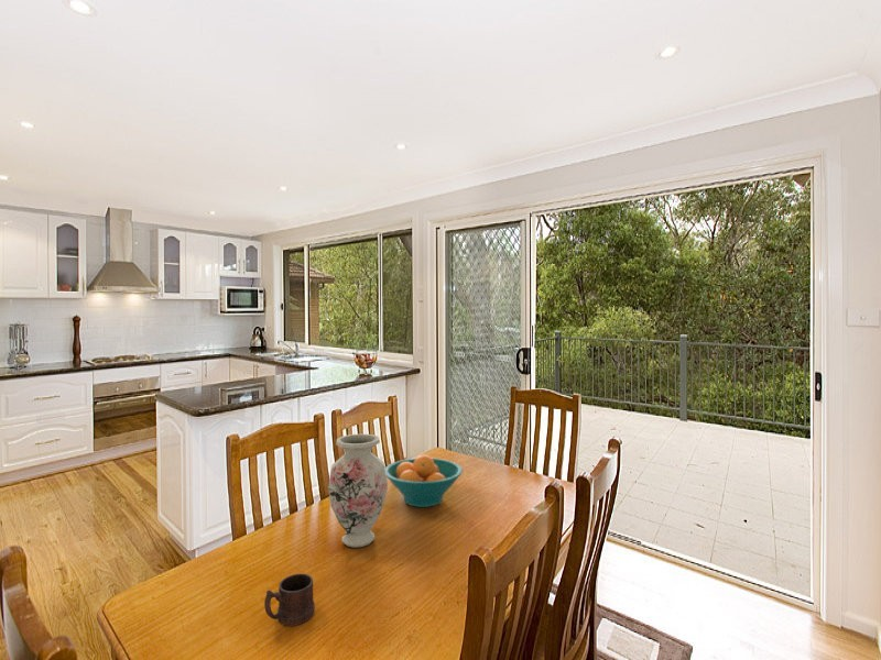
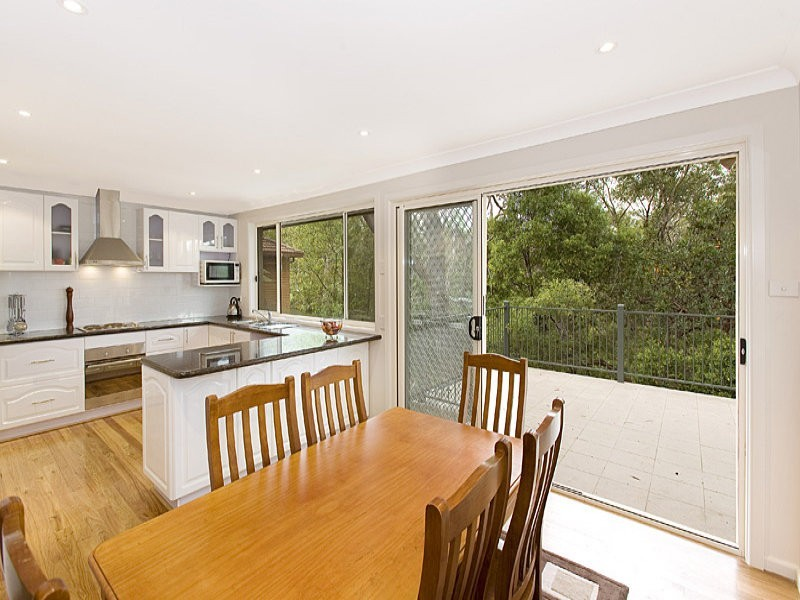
- fruit bowl (423, 477)
- mug (289, 598)
- vase (358, 490)
